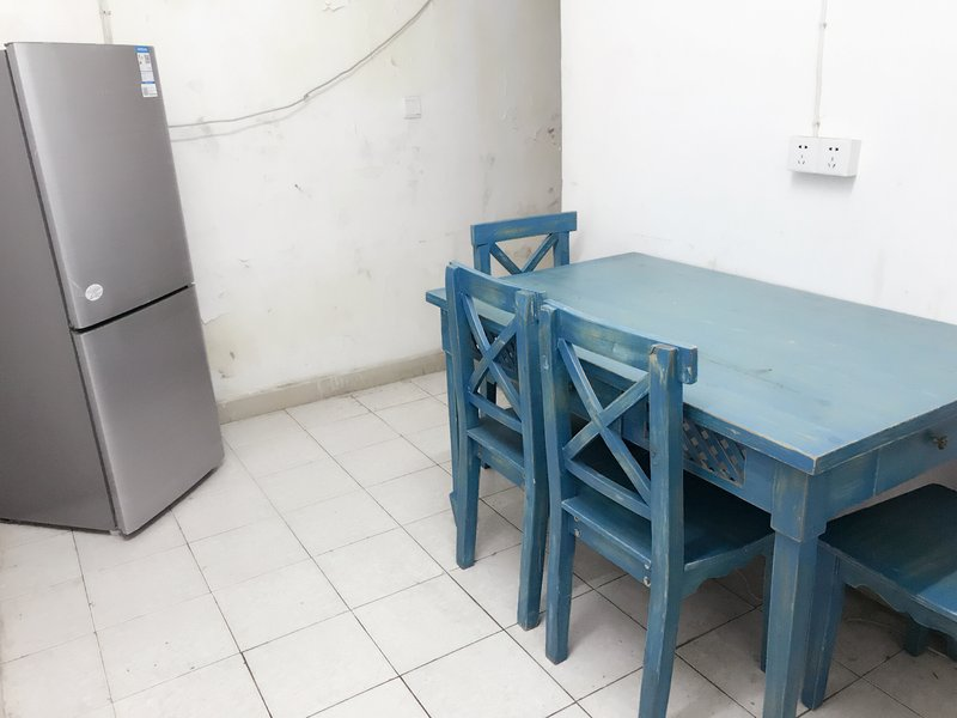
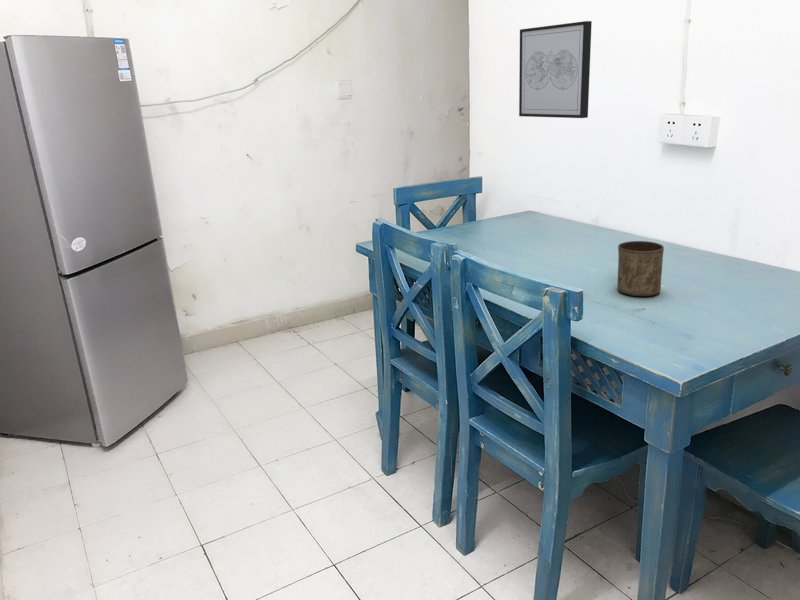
+ cup (639, 268)
+ wall art (552, 72)
